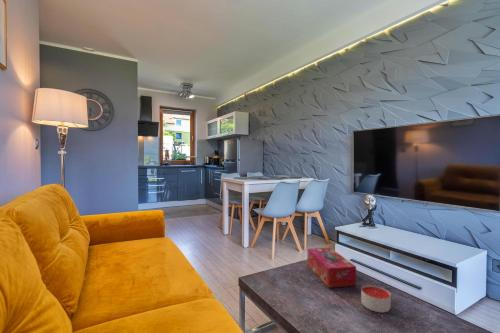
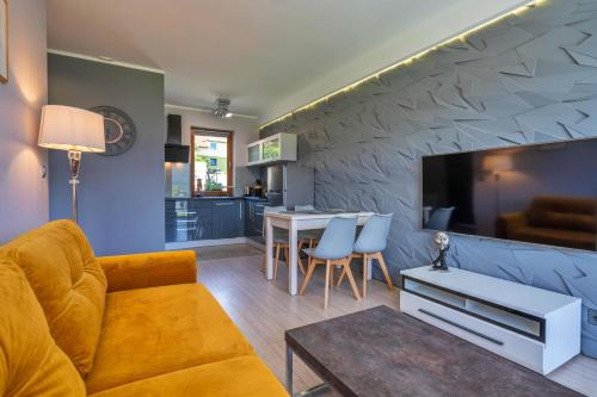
- tissue box (329, 265)
- candle (375, 297)
